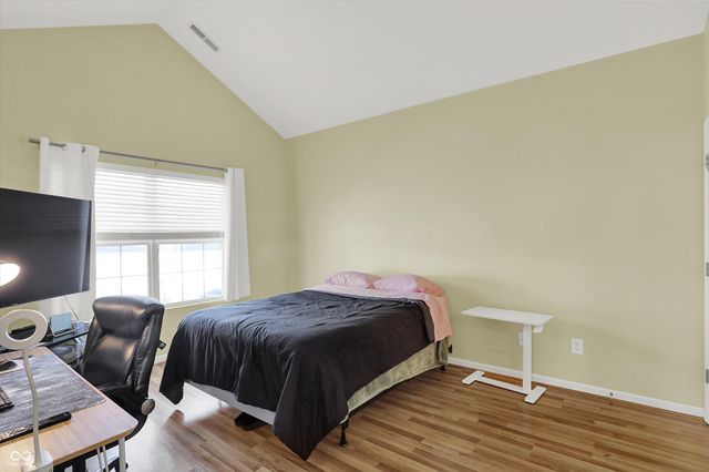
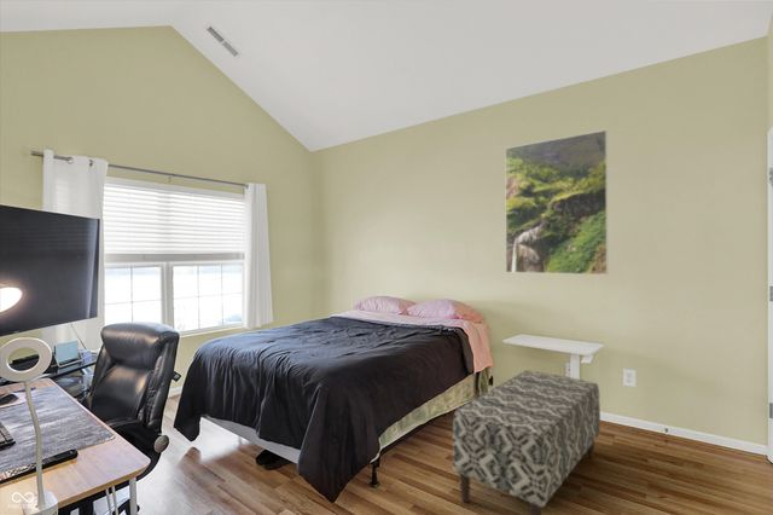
+ bench (533, 435)
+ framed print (552, 207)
